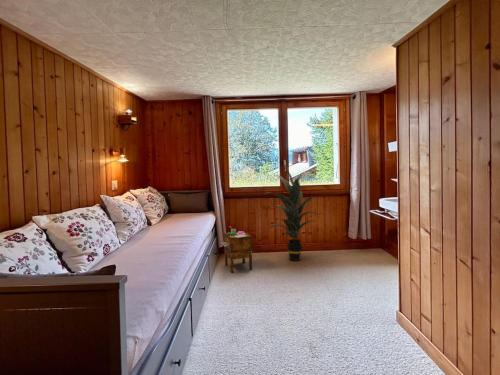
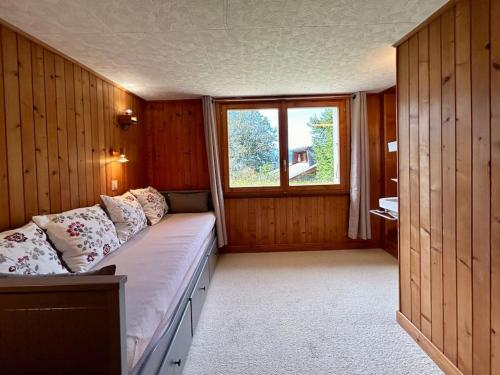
- indoor plant (290, 212)
- nightstand (237, 247)
